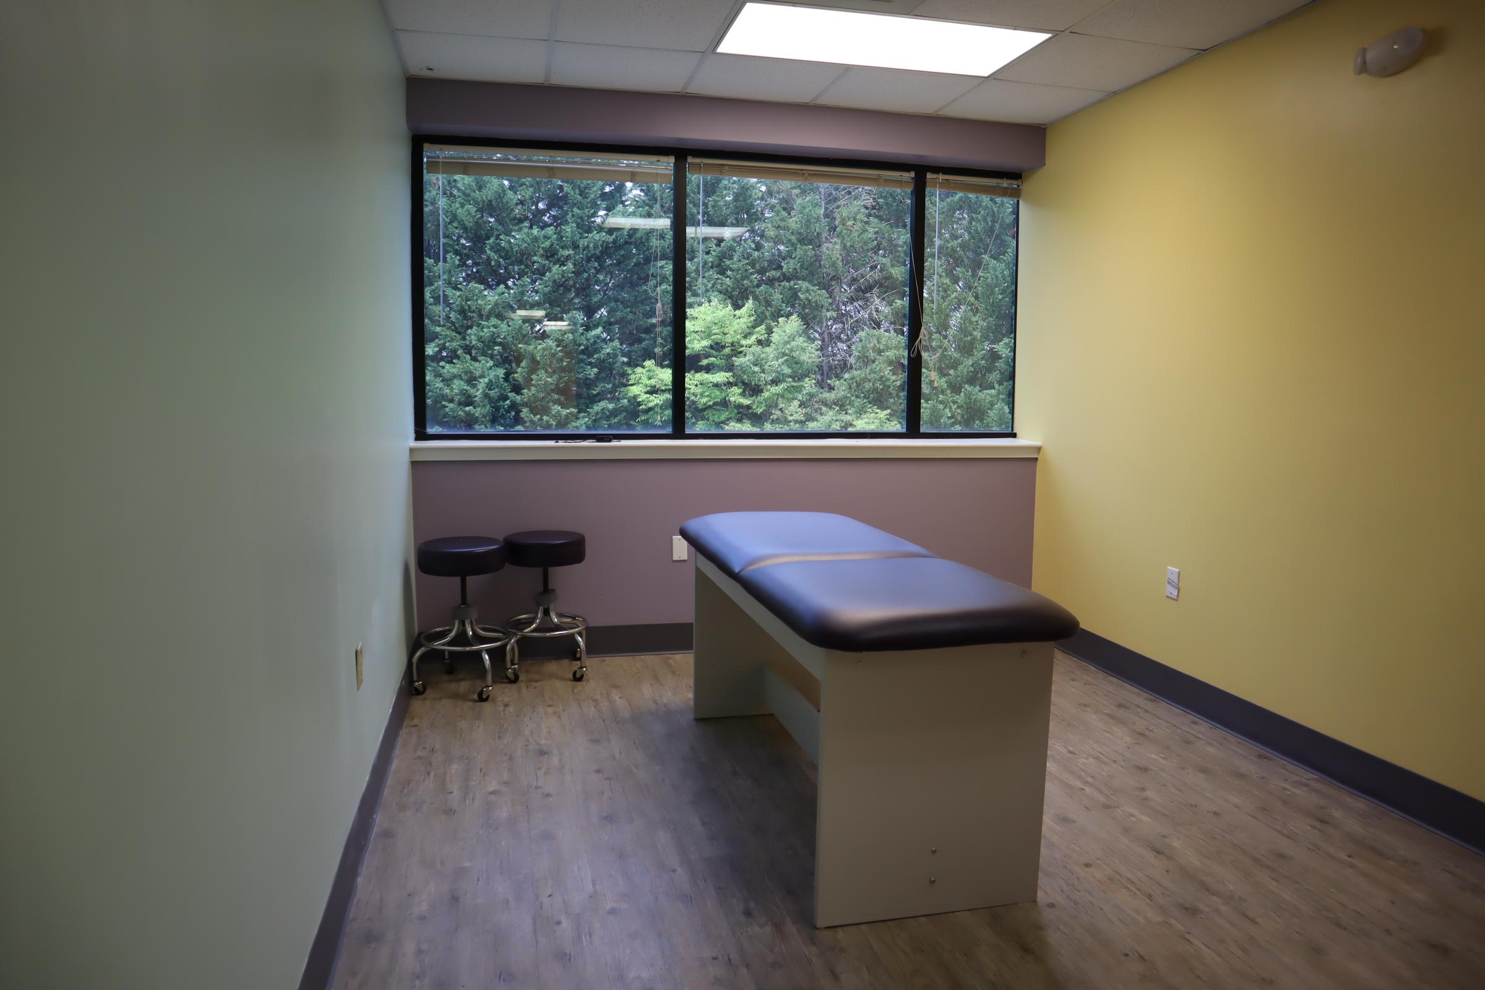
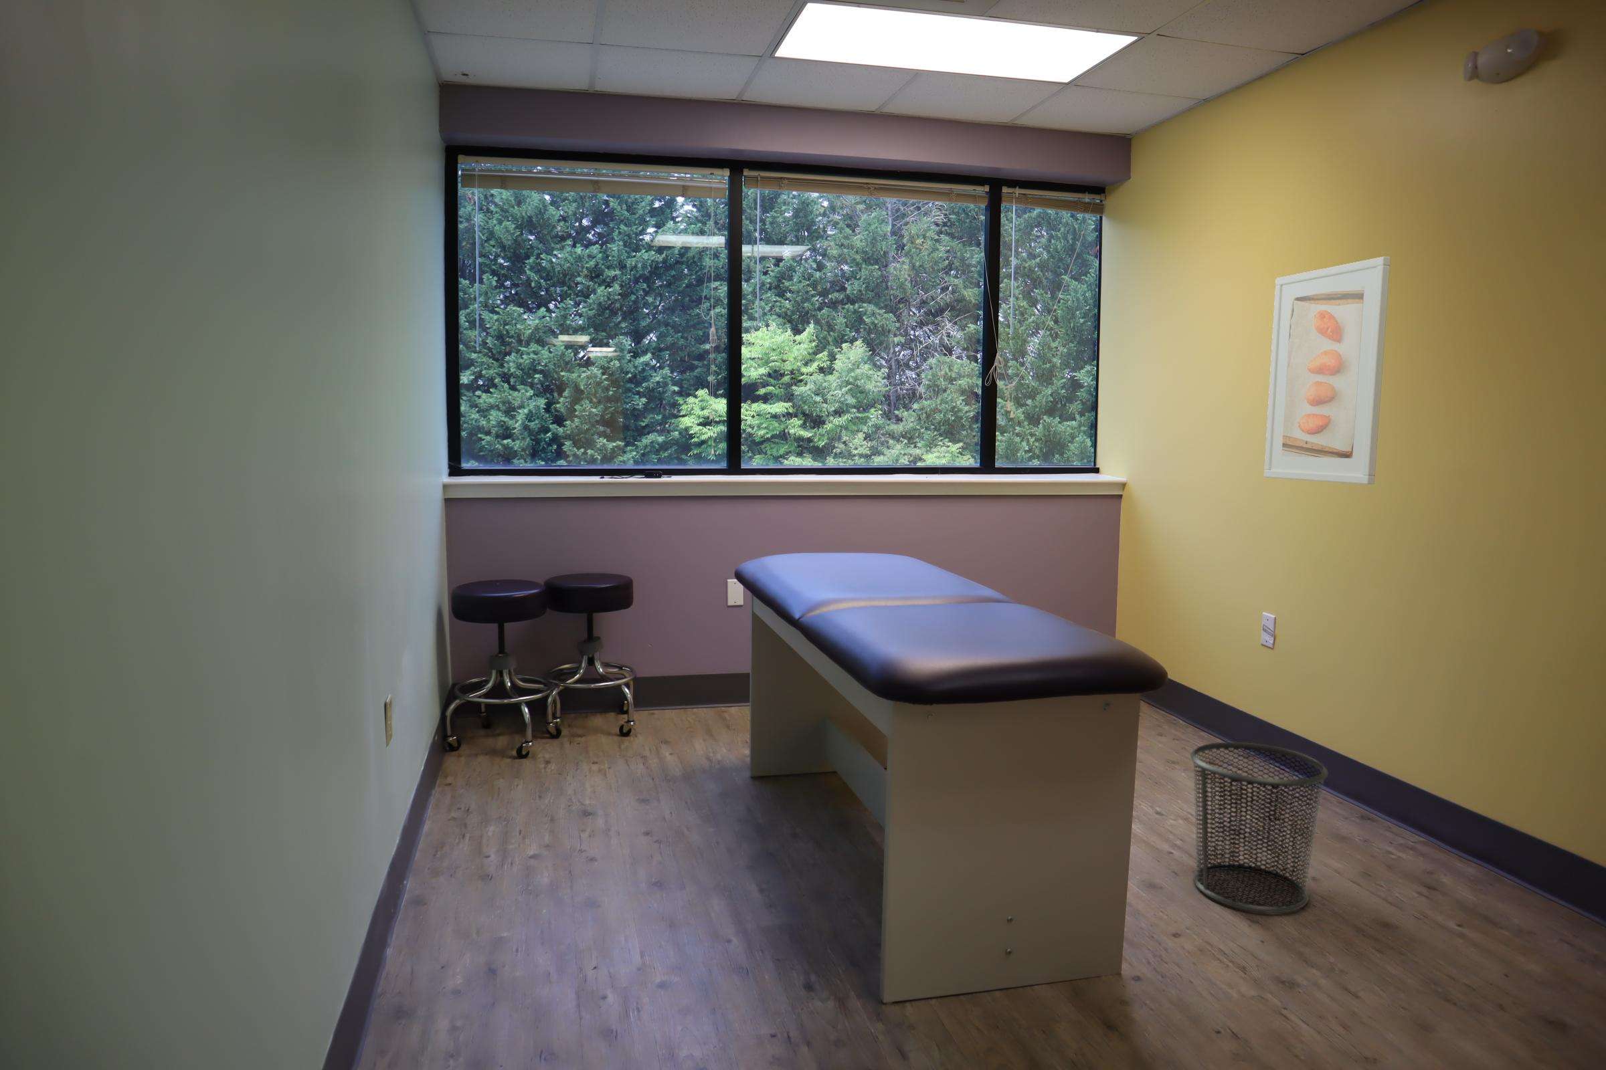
+ waste bin (1253, 825)
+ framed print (1323, 375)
